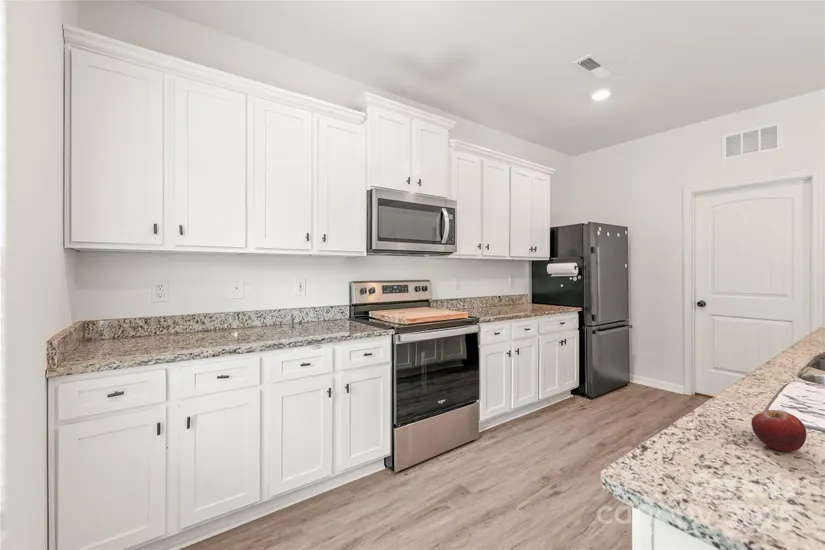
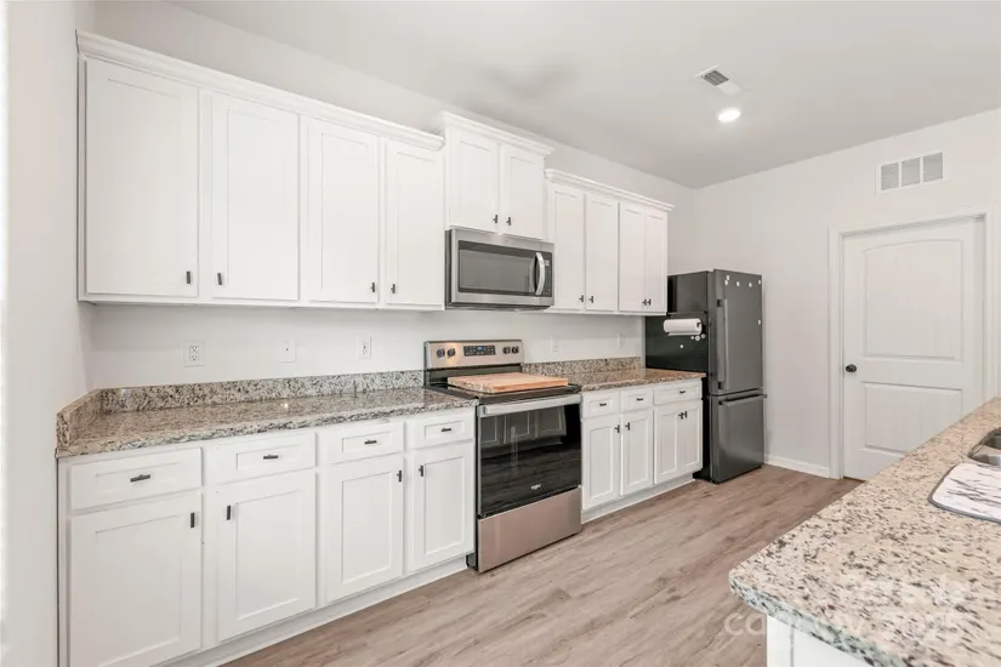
- fruit (778, 429)
